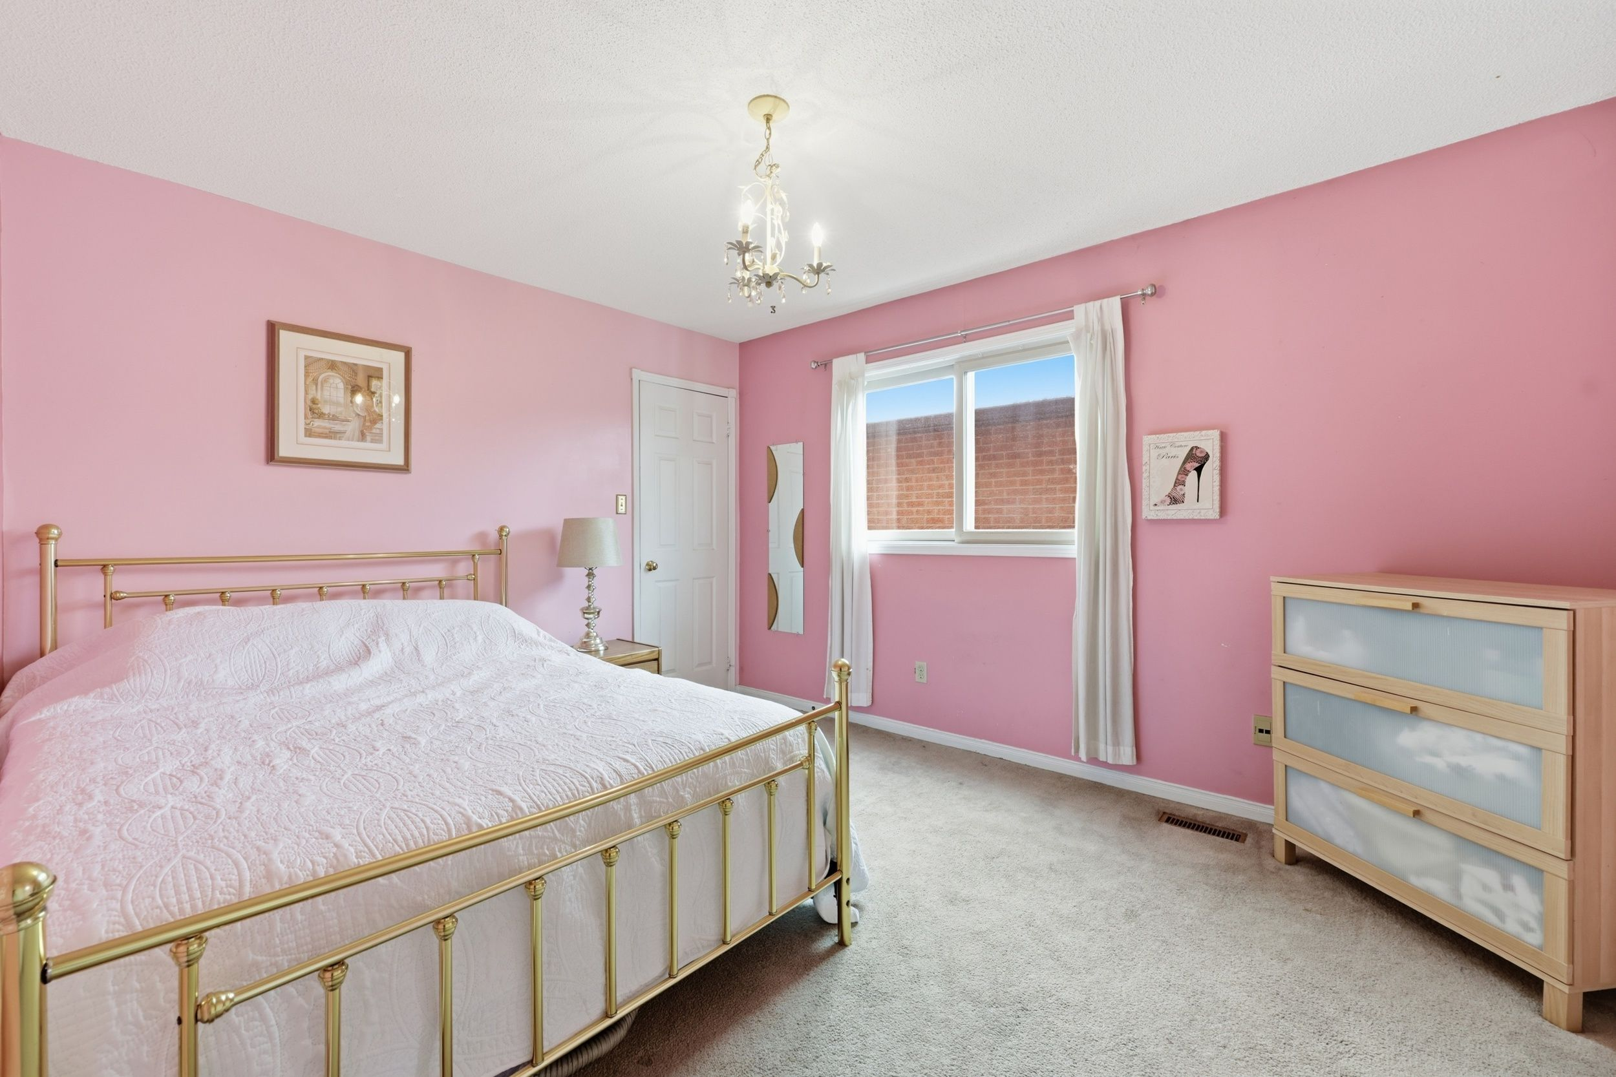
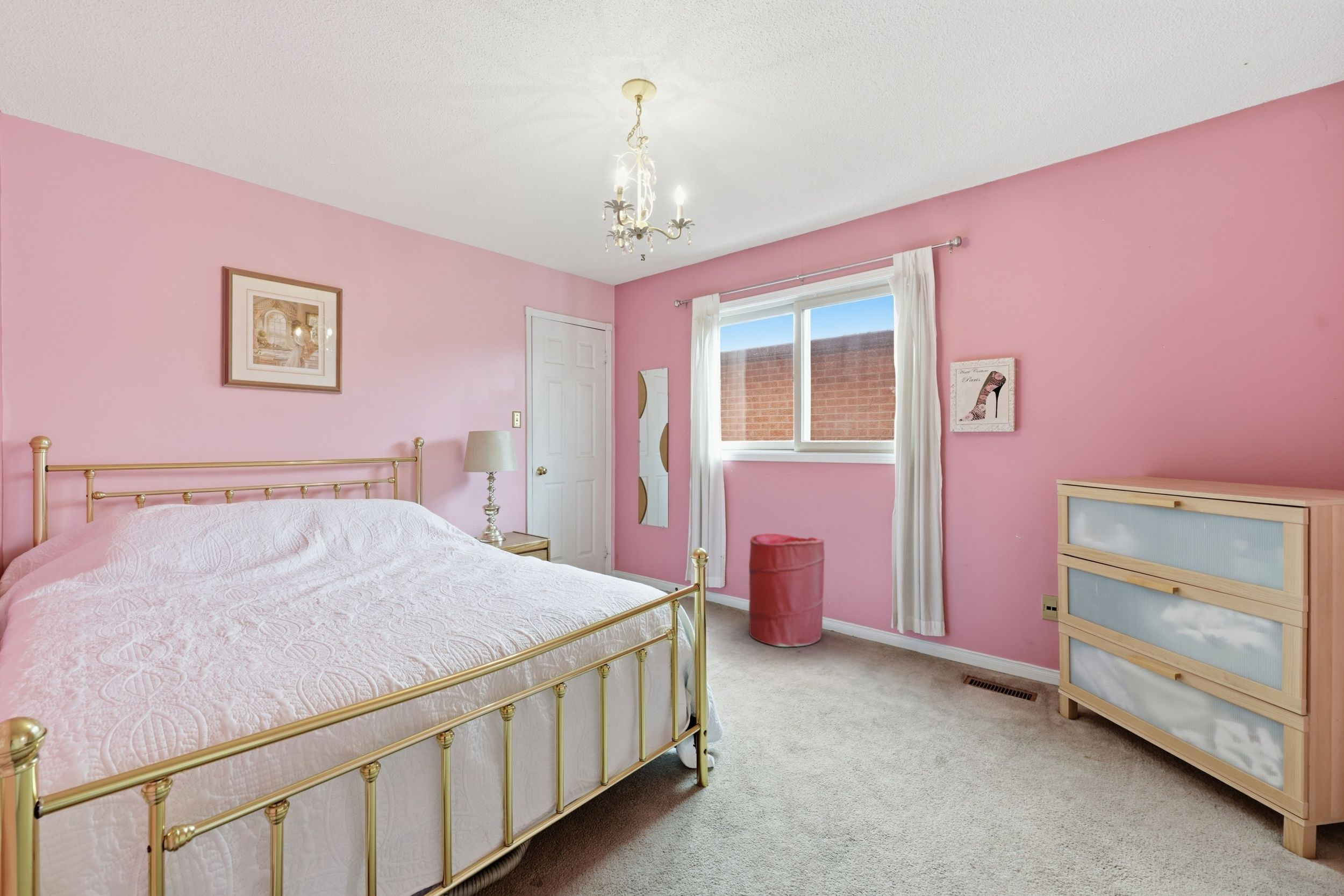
+ laundry hamper (786, 584)
